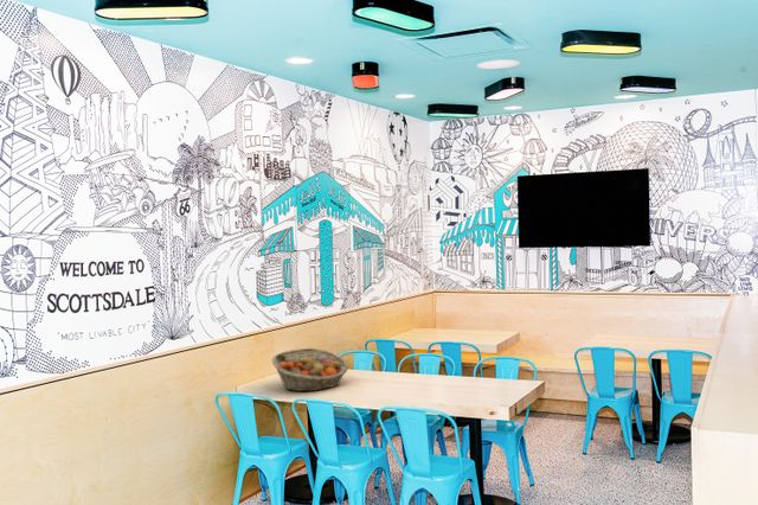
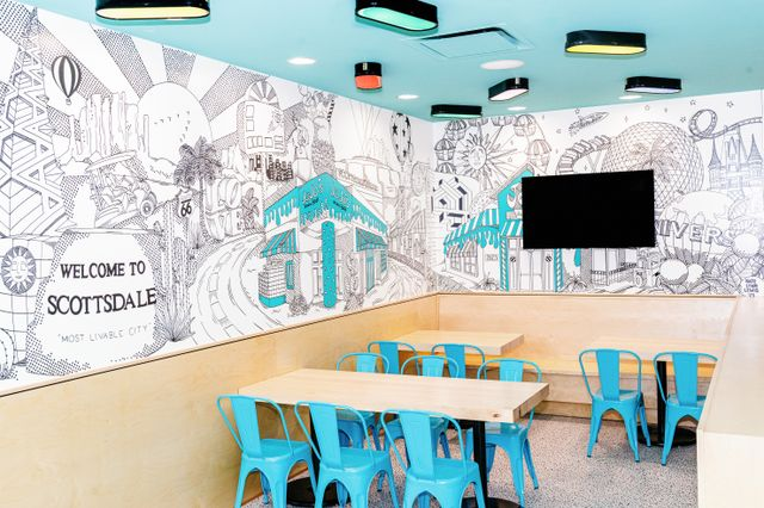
- fruit basket (310, 369)
